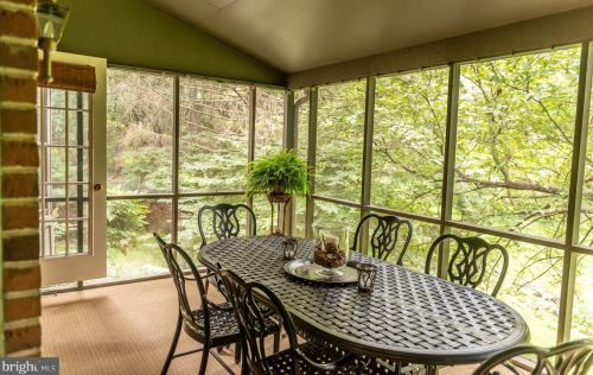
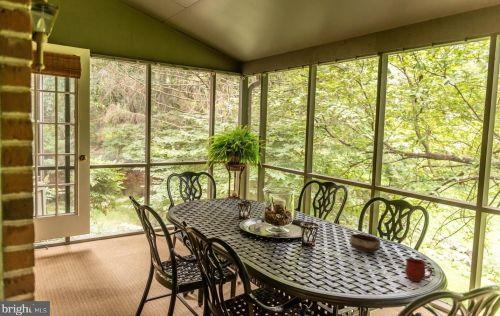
+ mug (418, 271)
+ bowl (364, 243)
